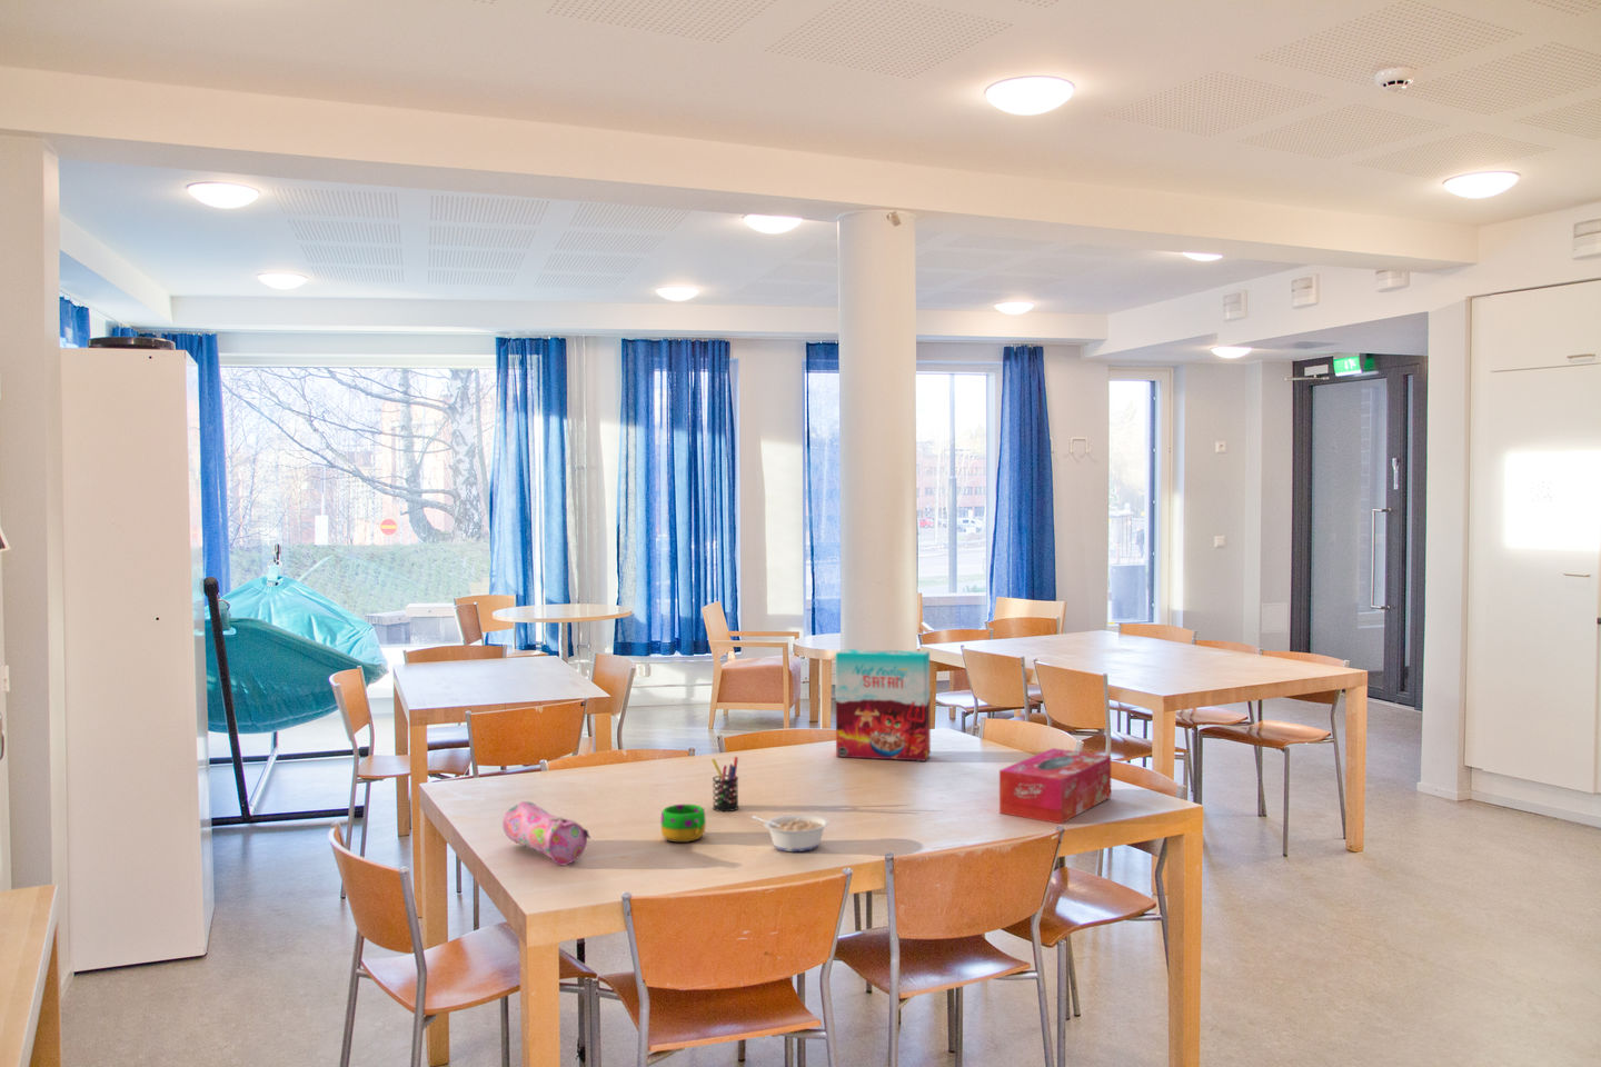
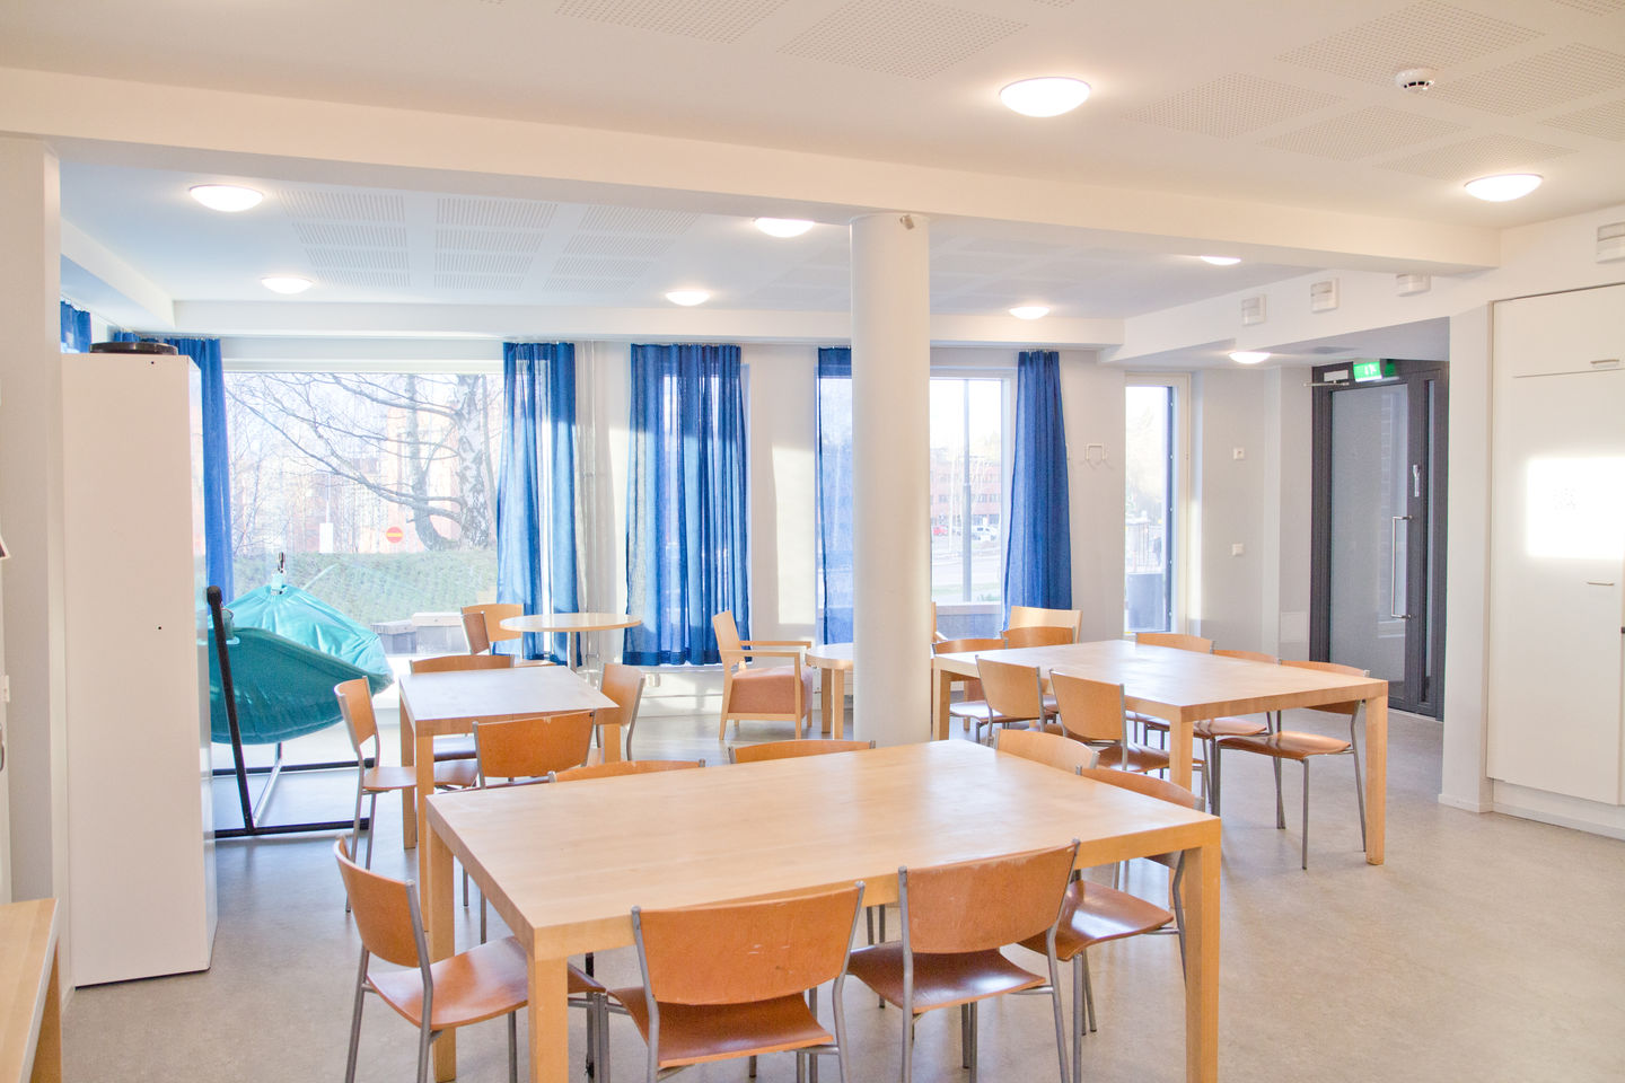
- tissue box (1057, 784)
- pencil case (544, 830)
- legume (793, 831)
- pen holder (728, 781)
- mug (686, 824)
- cereal box (883, 704)
